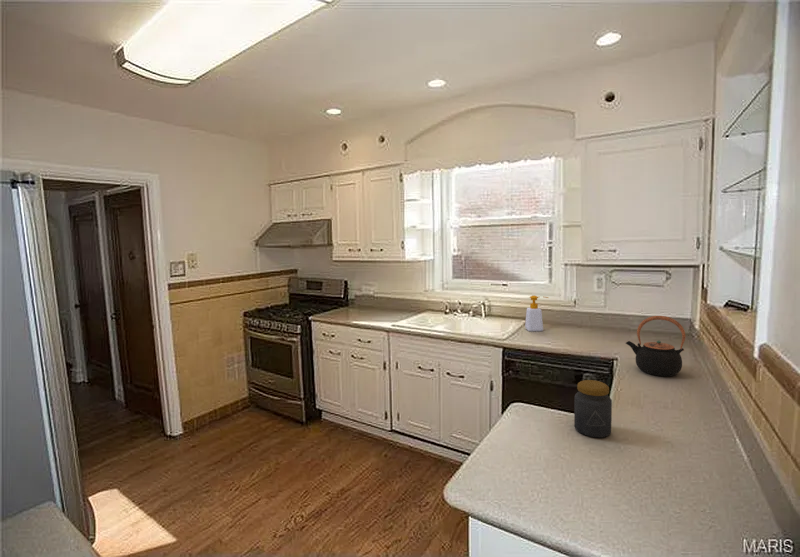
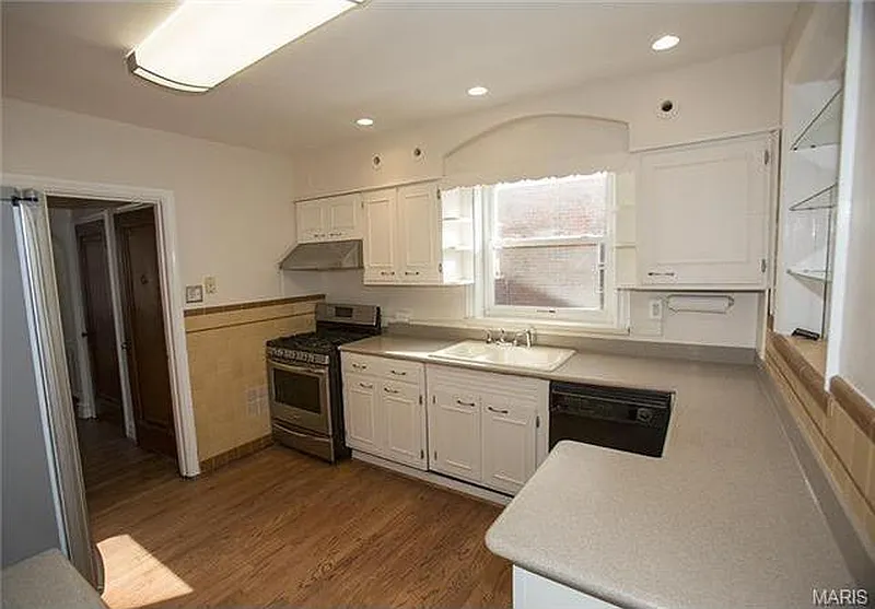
- teapot (654, 343)
- soap bottle (537, 312)
- jar (592, 407)
